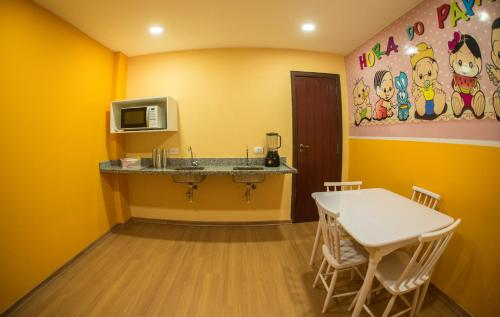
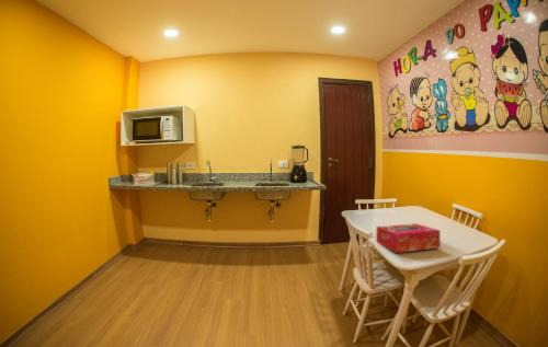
+ tissue box (407, 236)
